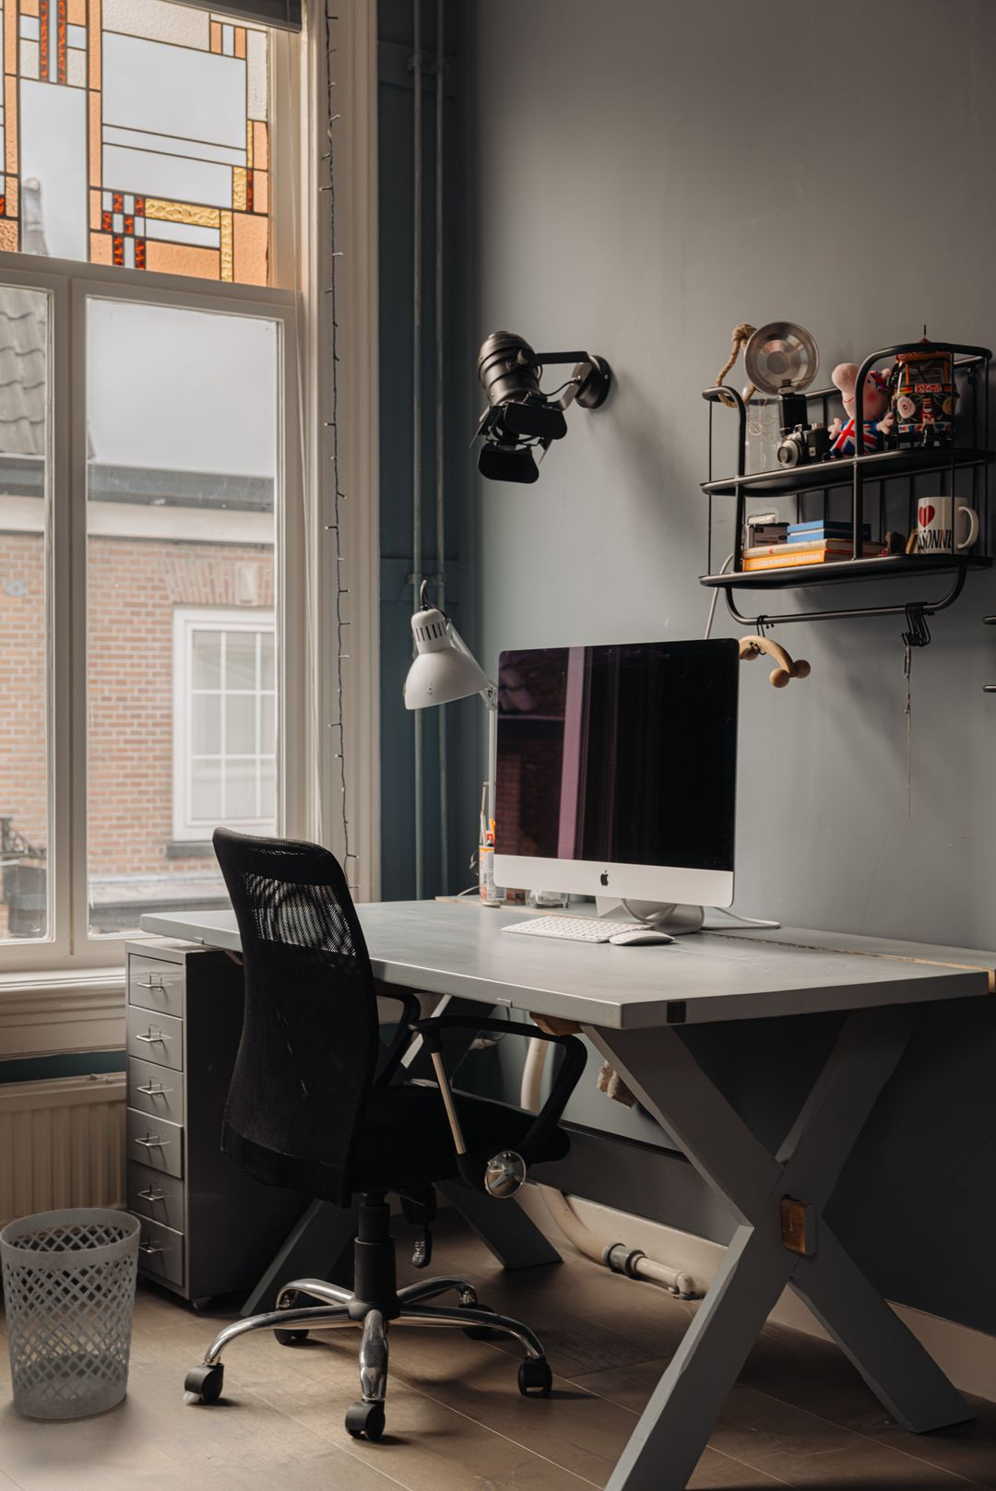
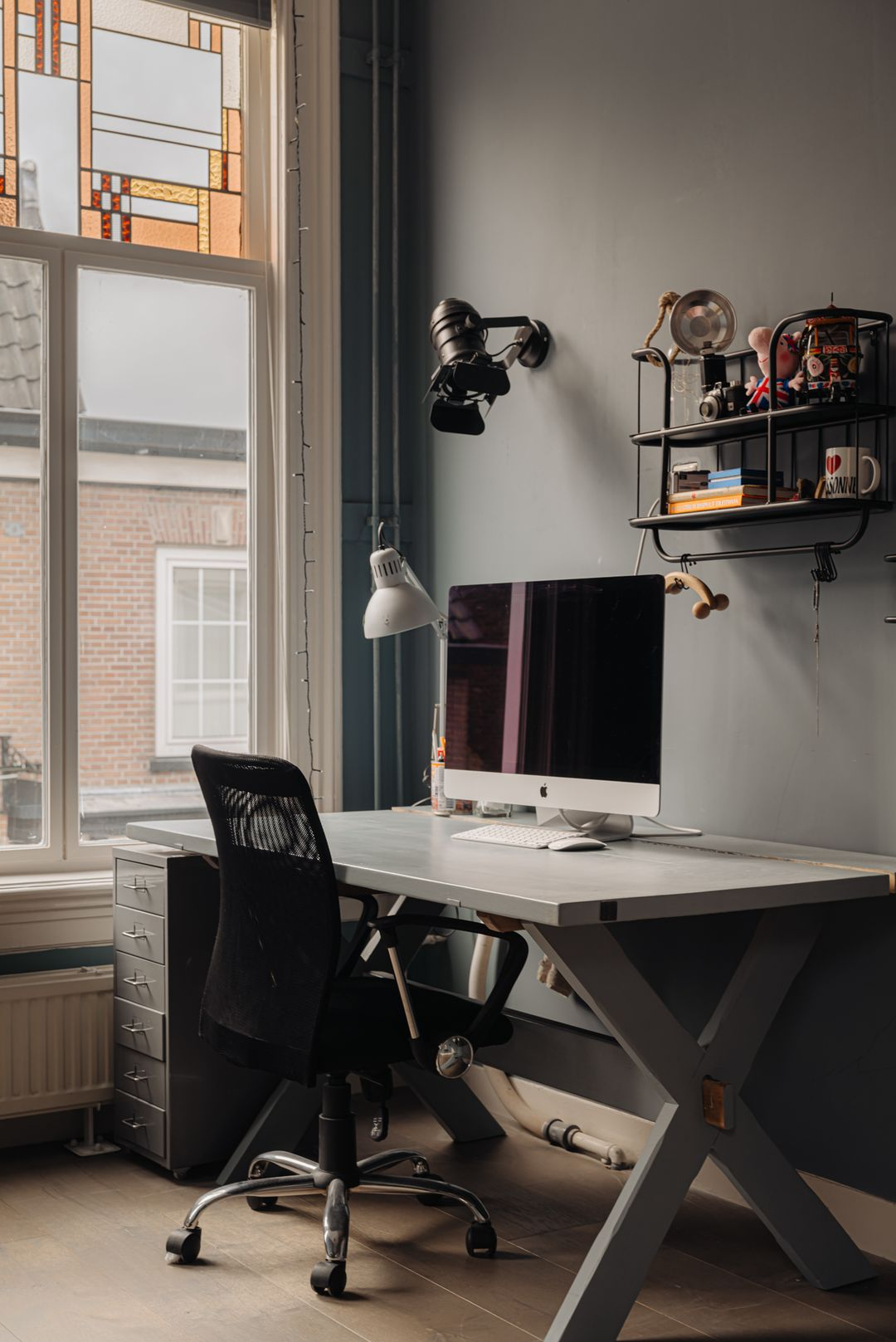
- wastebasket (70, 1312)
